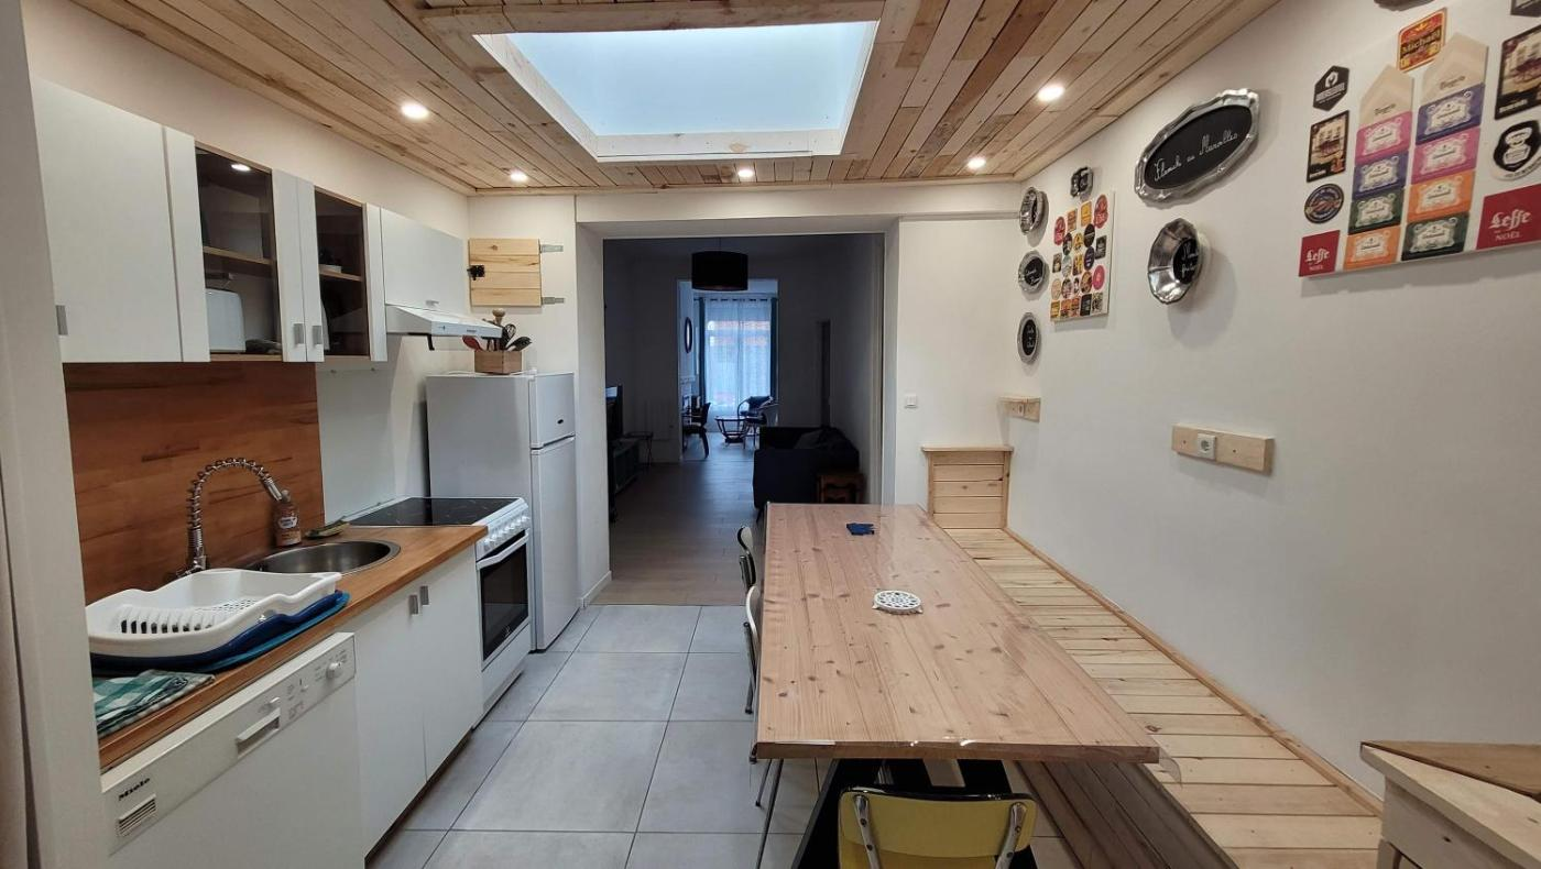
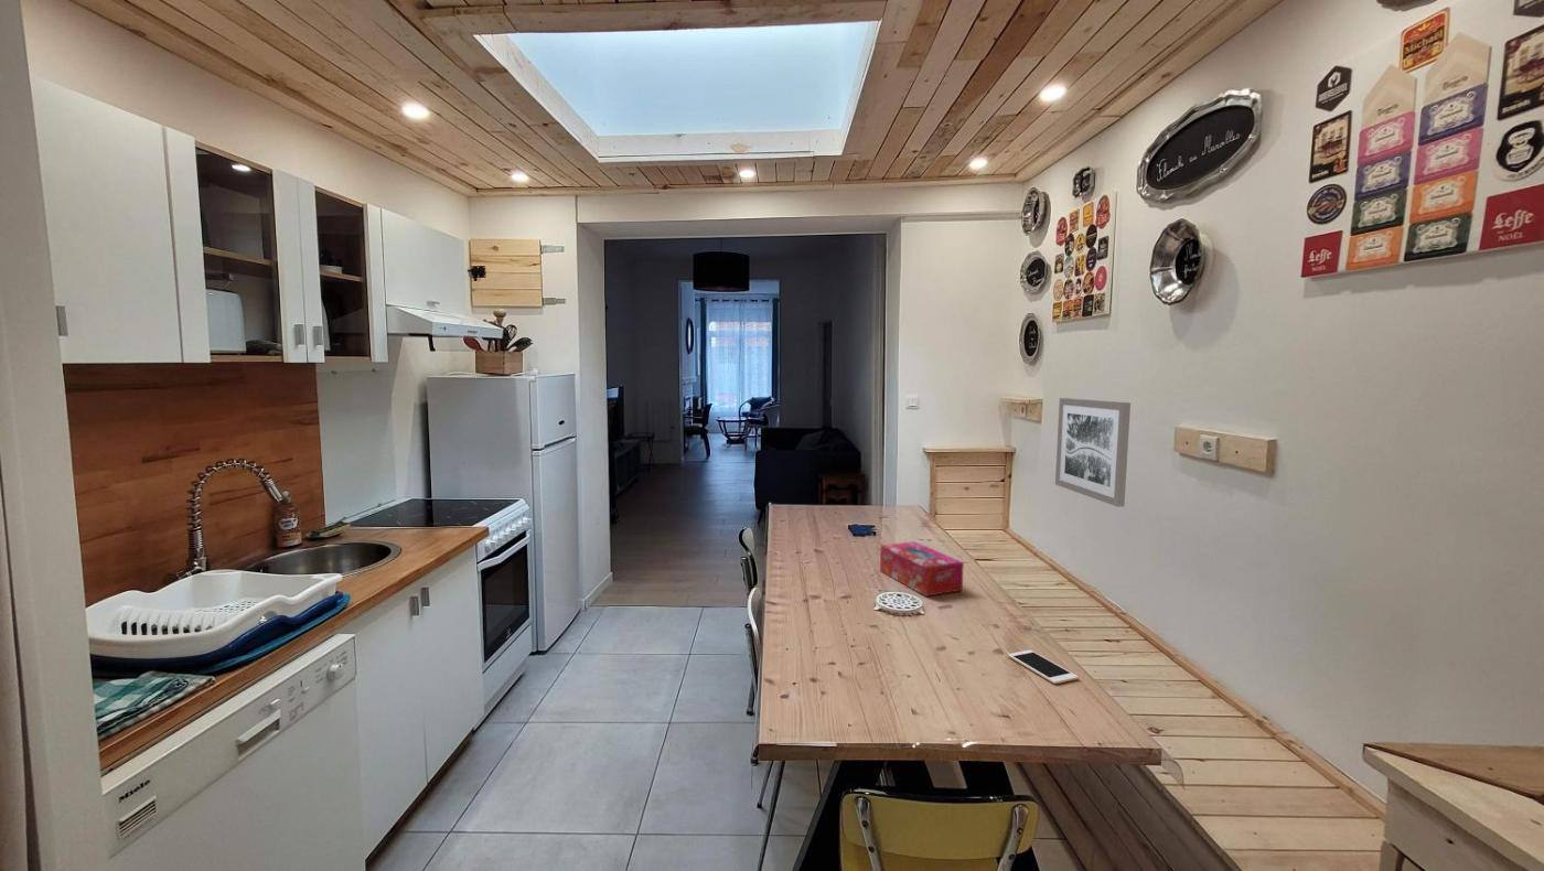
+ cell phone (1041, 666)
+ wall art (1089, 448)
+ tissue box (919, 567)
